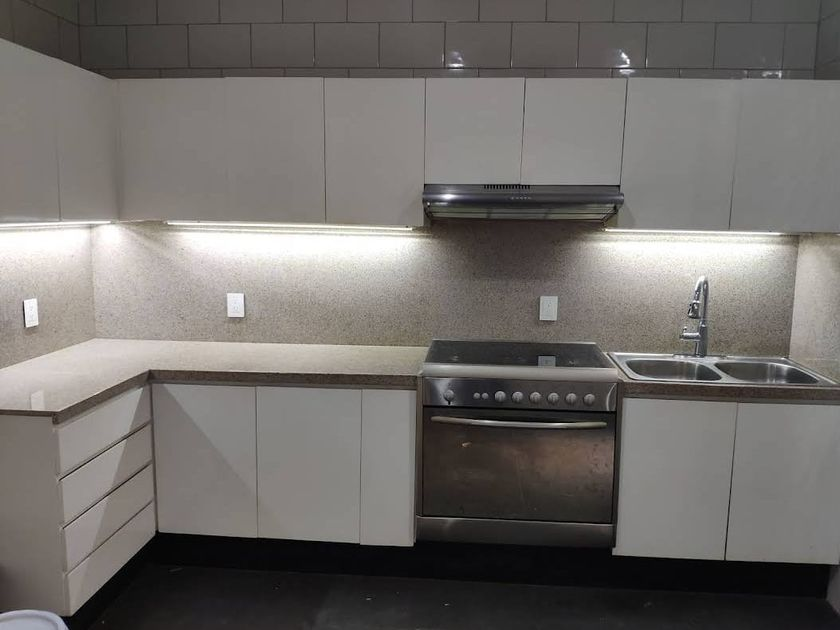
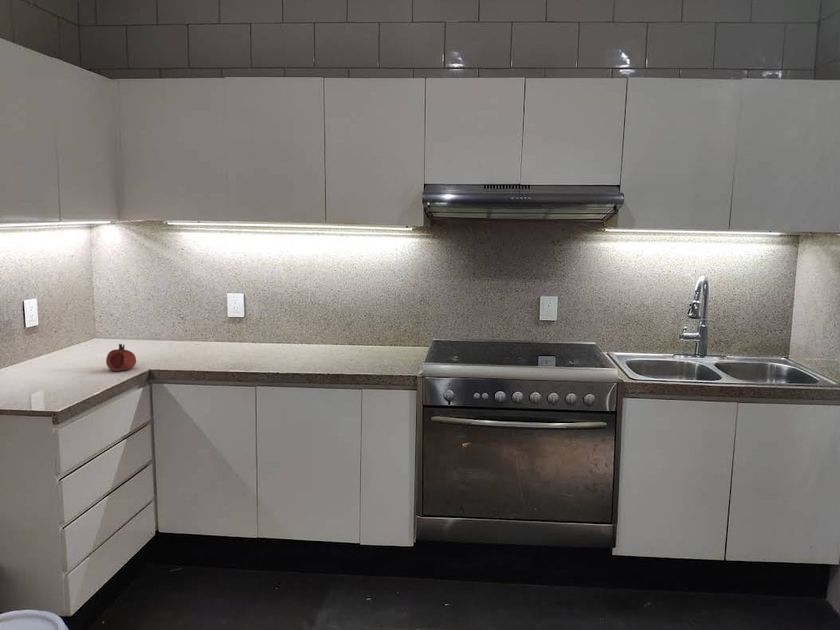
+ fruit (121, 356)
